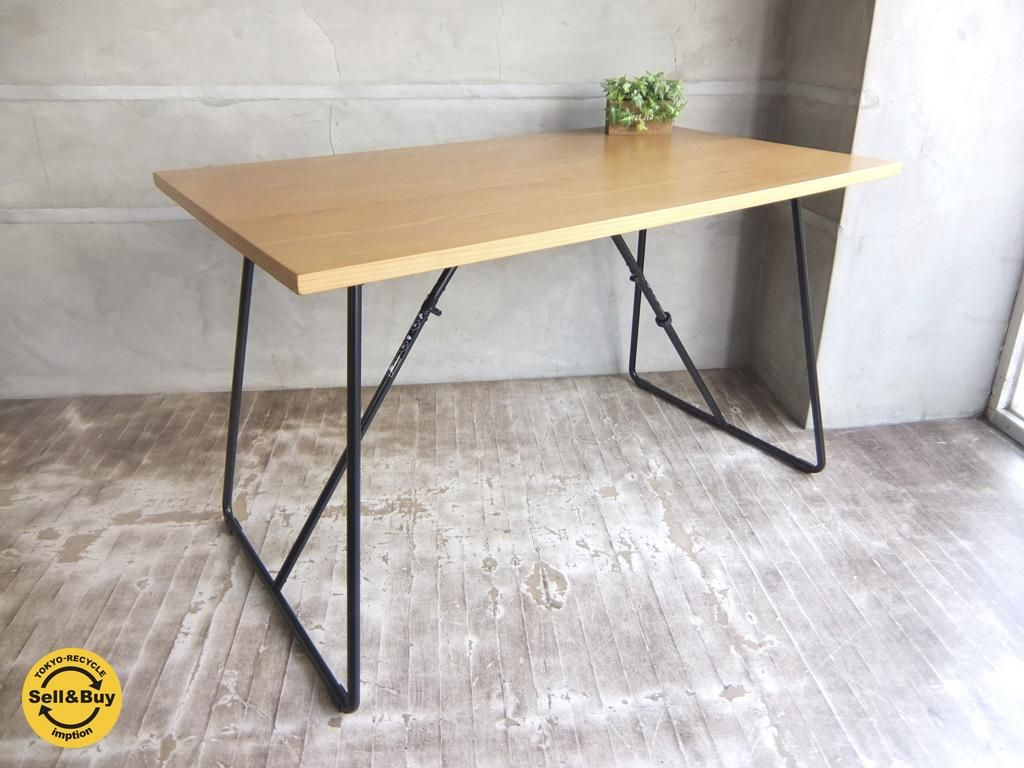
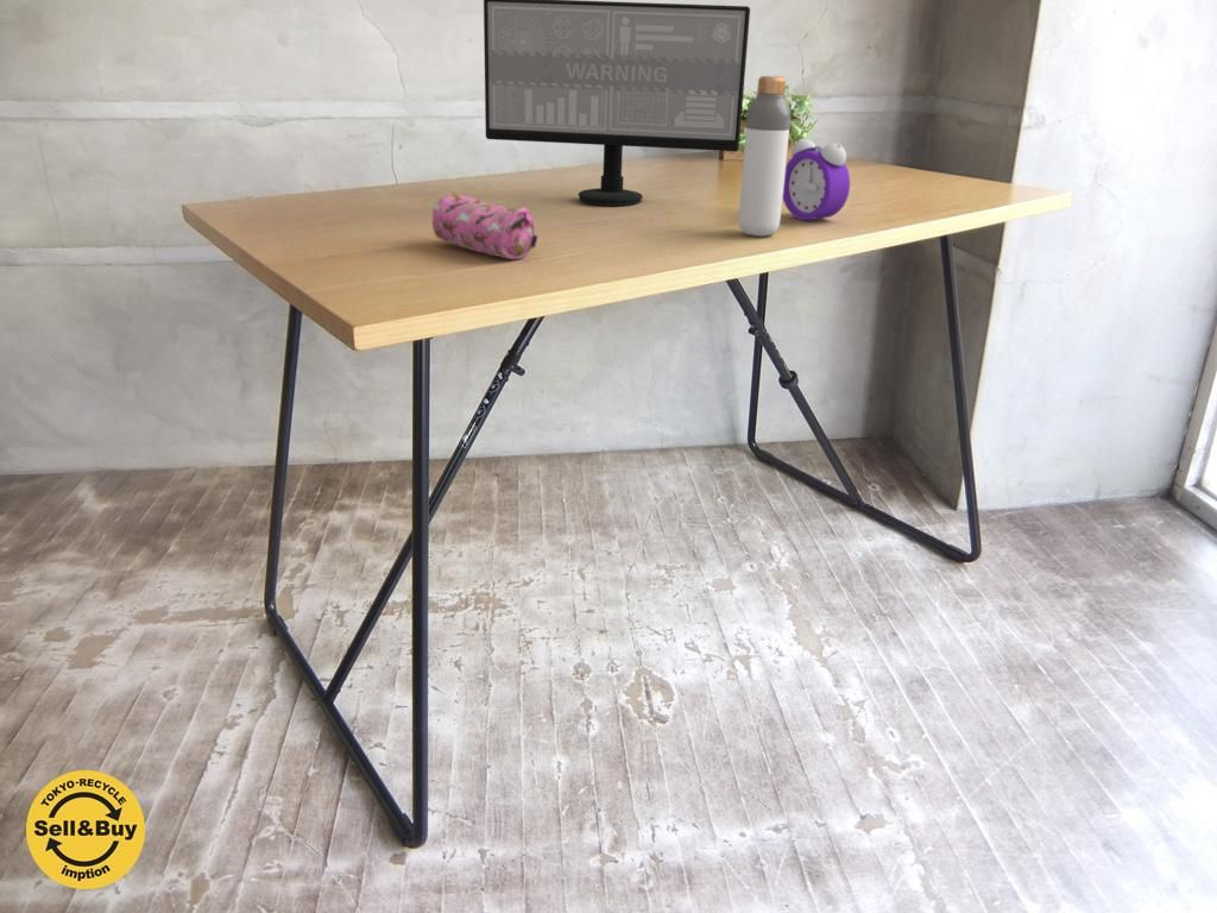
+ computer monitor (613, 105)
+ alarm clock (815, 180)
+ pencil case (483, 225)
+ bottle (764, 157)
